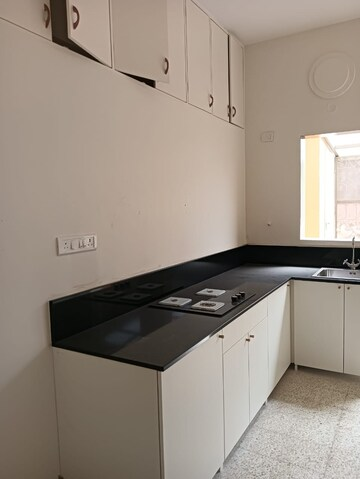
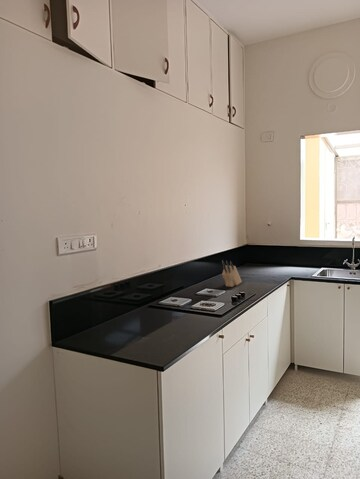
+ knife block (231, 271)
